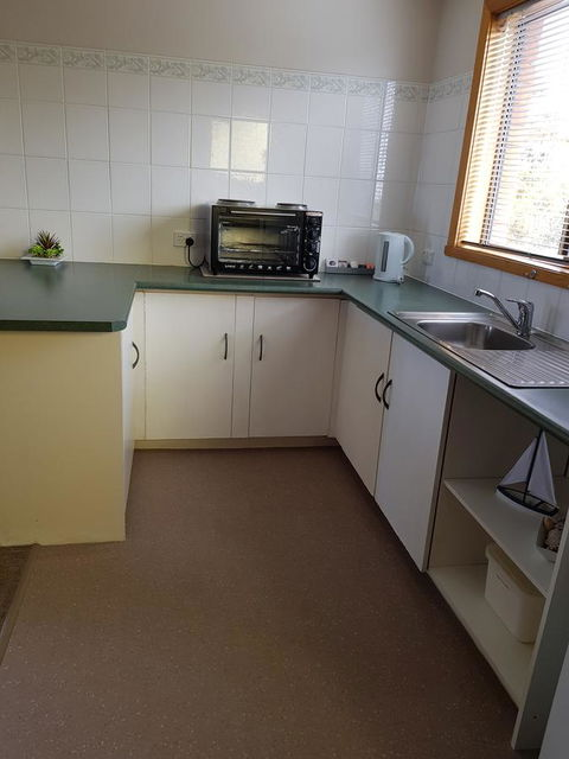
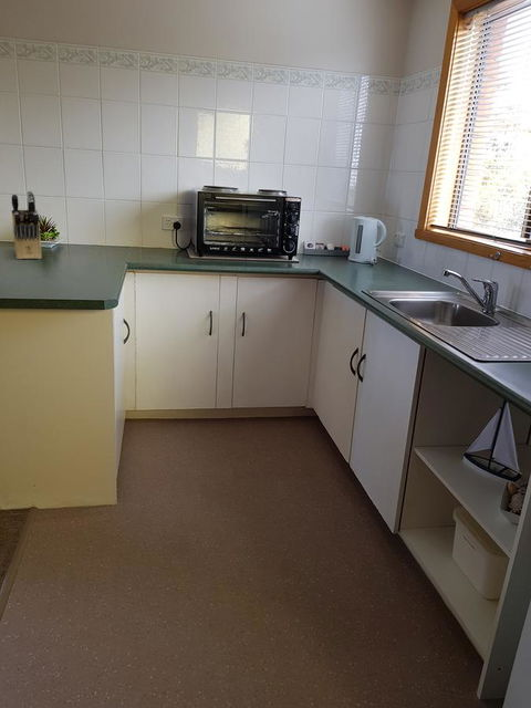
+ knife block (25, 223)
